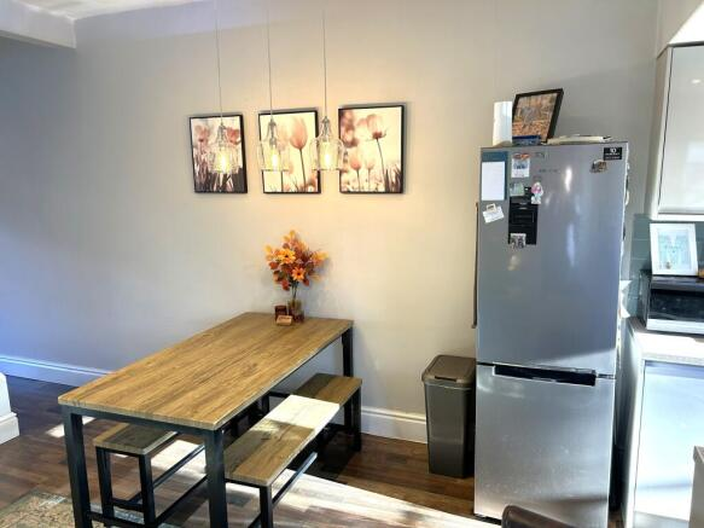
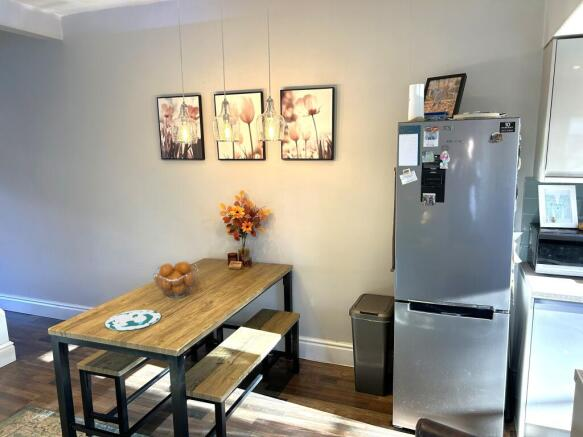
+ fruit basket (176, 278)
+ plate (133, 317)
